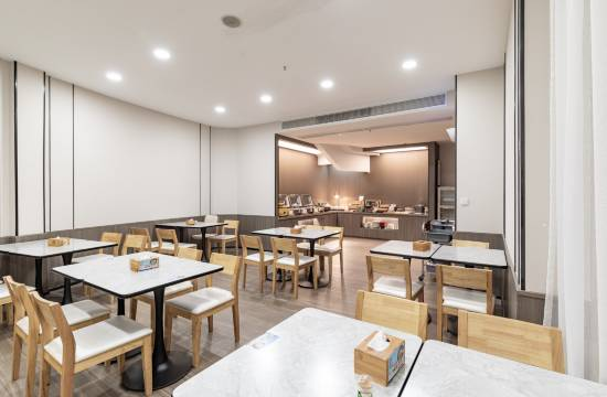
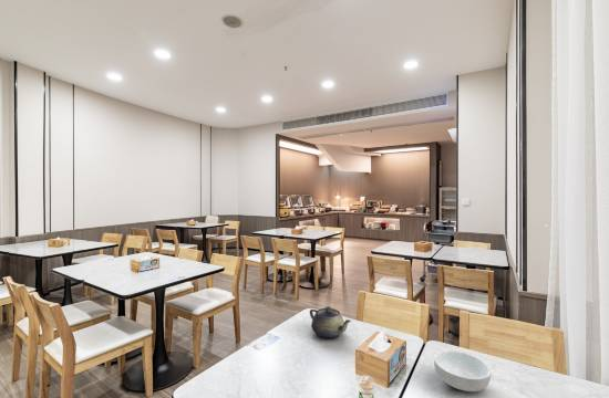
+ cereal bowl (461, 373)
+ teapot (329, 321)
